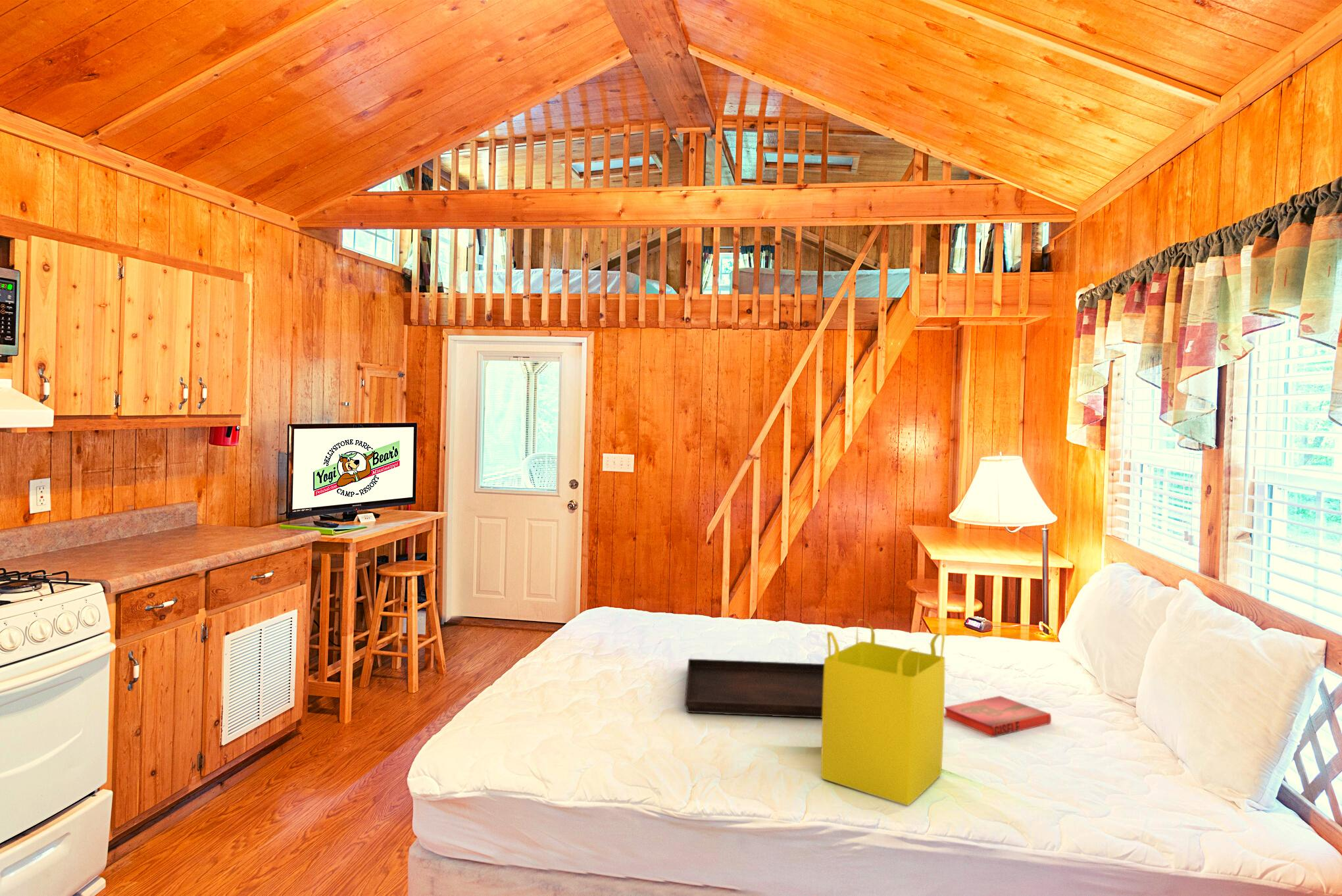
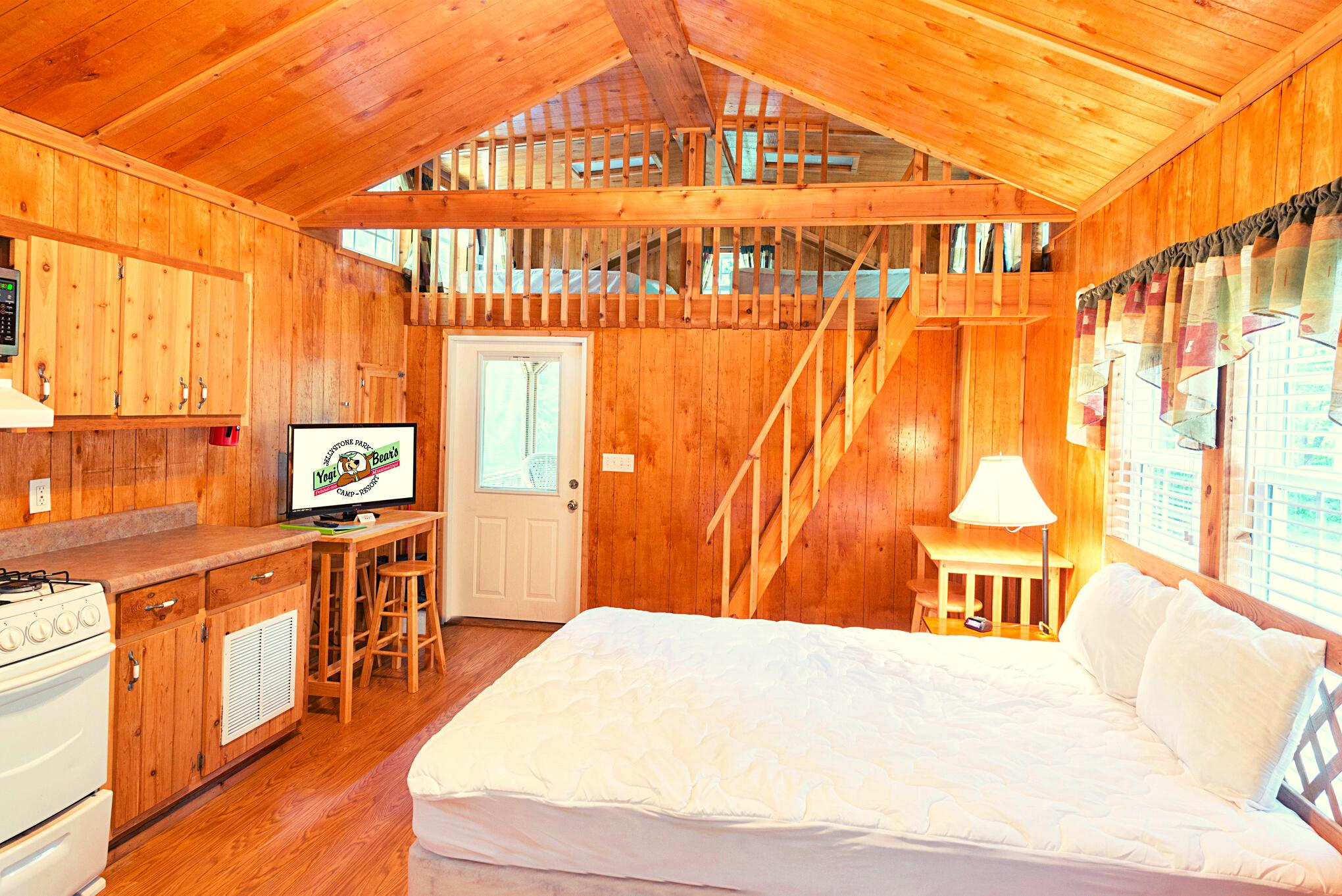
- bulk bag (883, 705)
- hardback book (997, 716)
- serving tray (775, 687)
